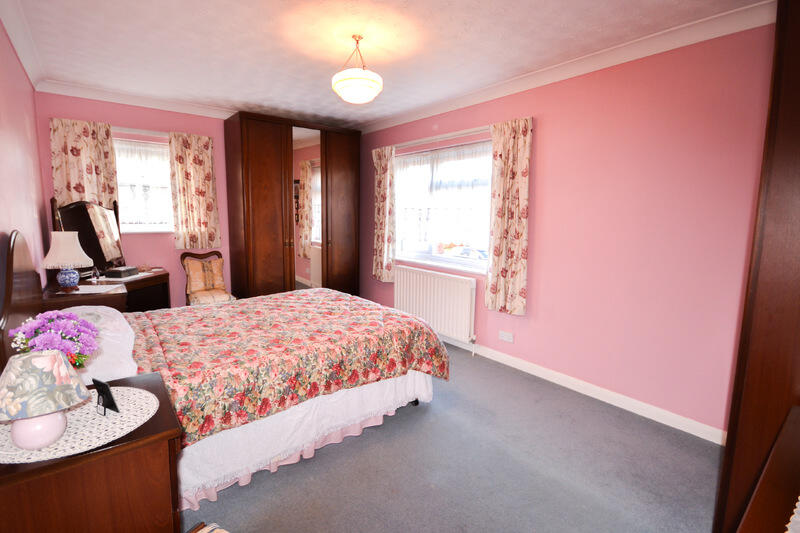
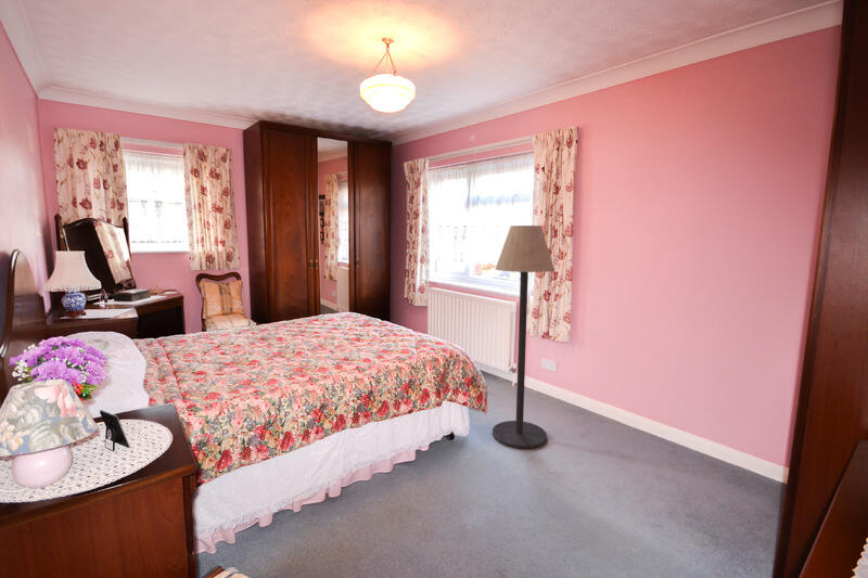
+ floor lamp (522, 333)
